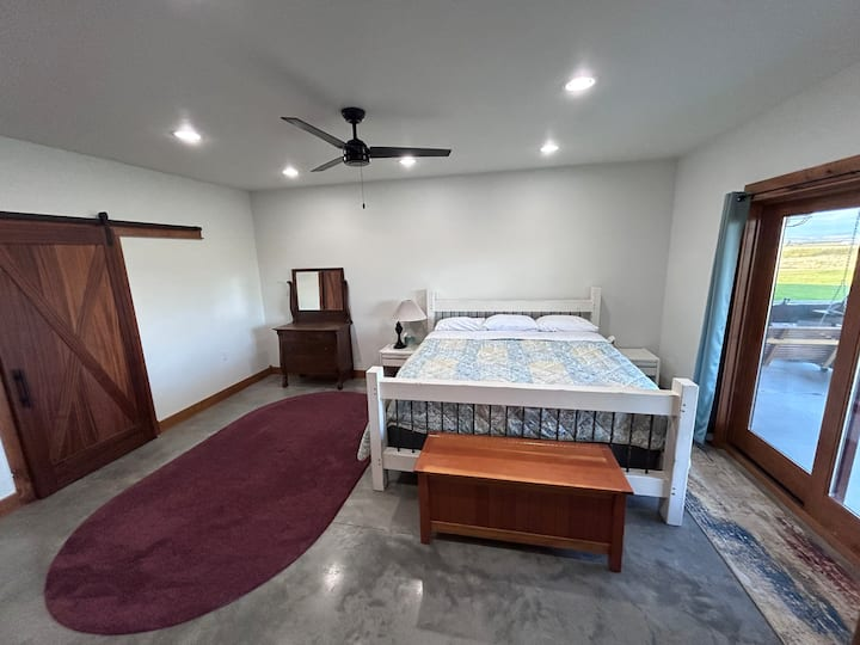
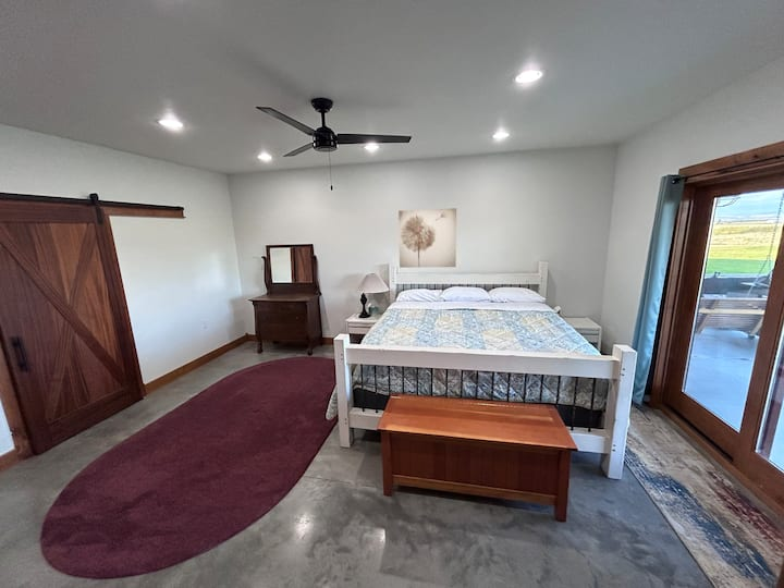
+ wall art (427, 238)
